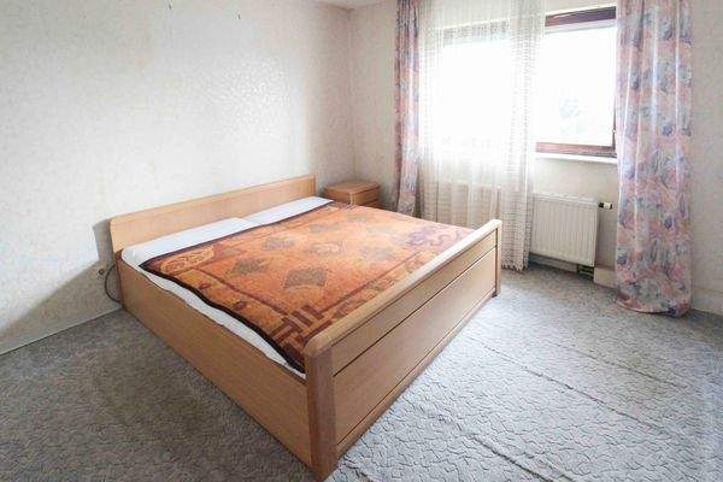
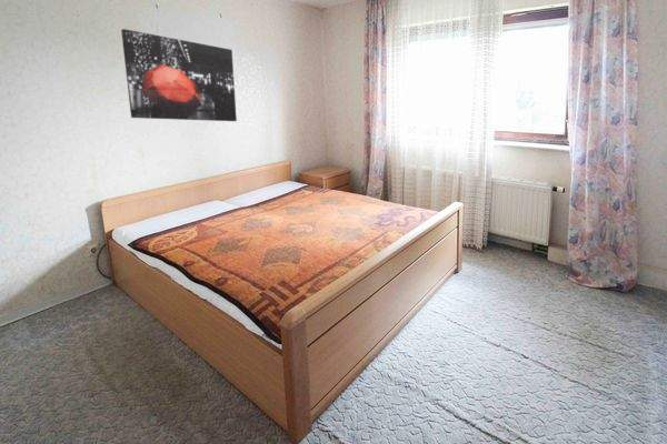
+ wall art (186, 80)
